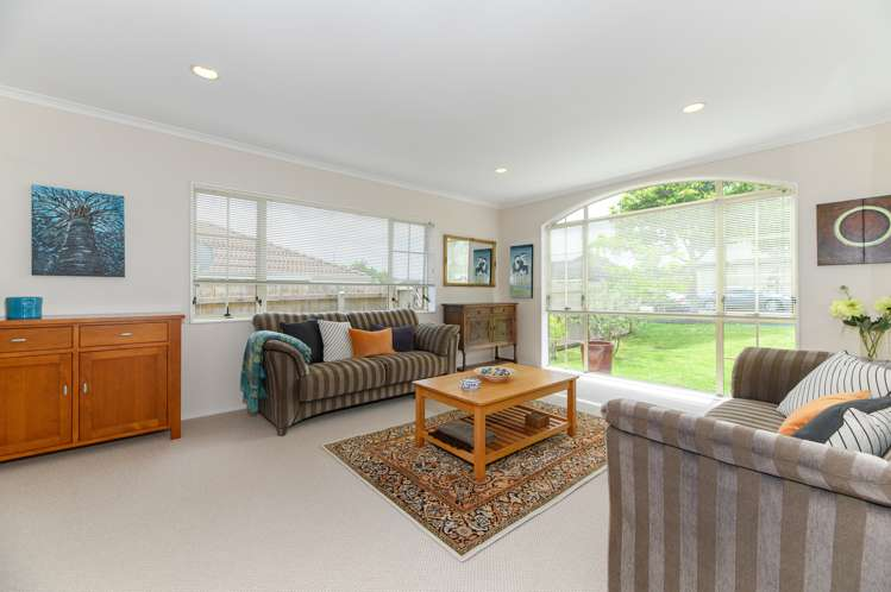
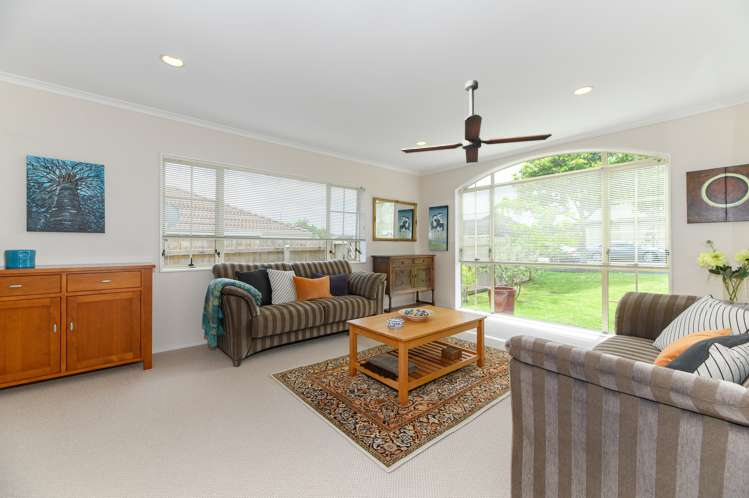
+ ceiling fan (471, 116)
